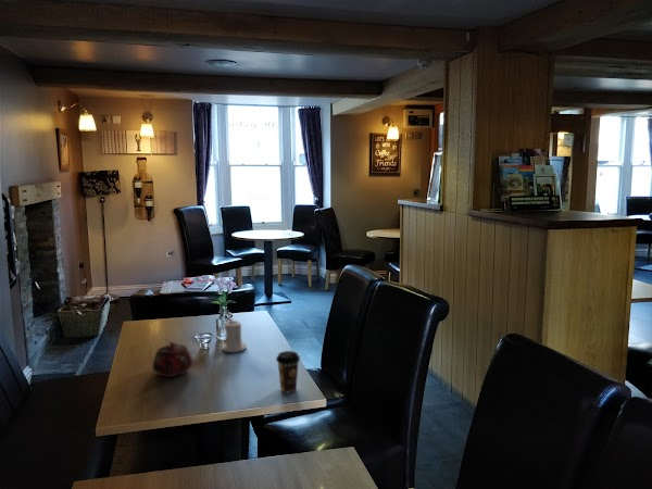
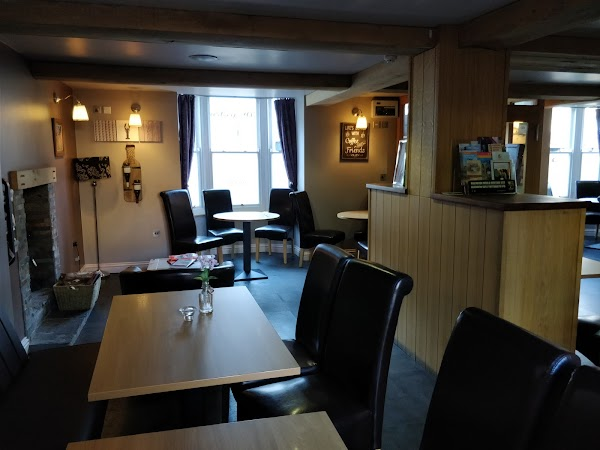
- candle (234, 334)
- coffee cup (288, 372)
- teapot (172, 356)
